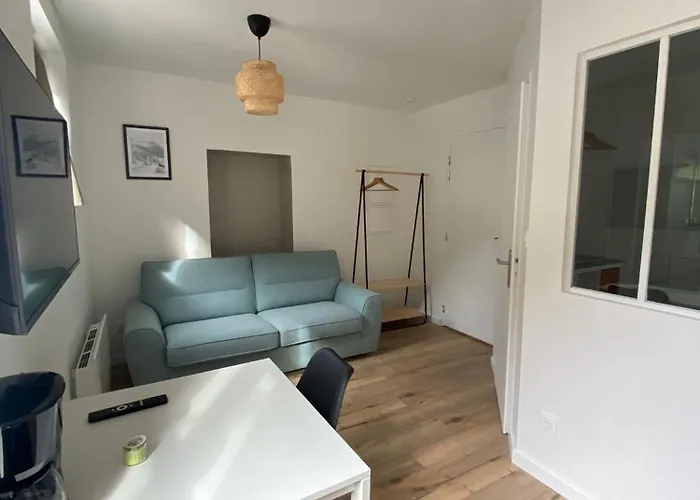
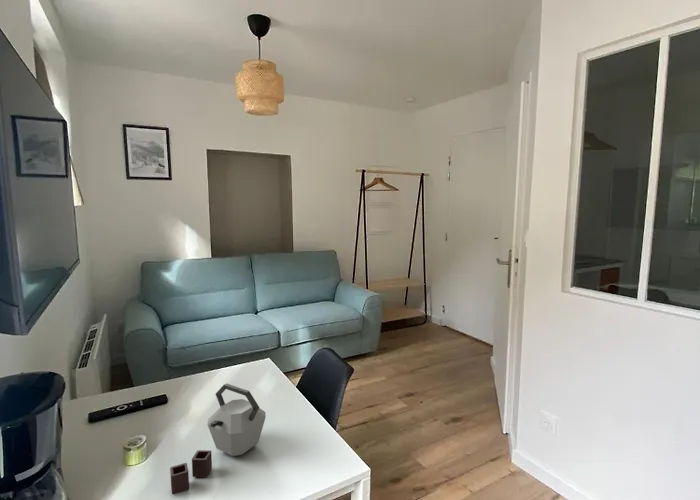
+ kettle (216, 430)
